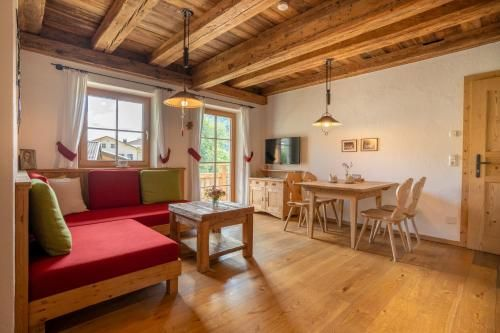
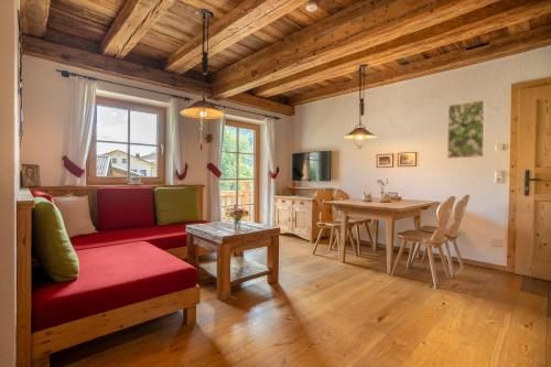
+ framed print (465, 130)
